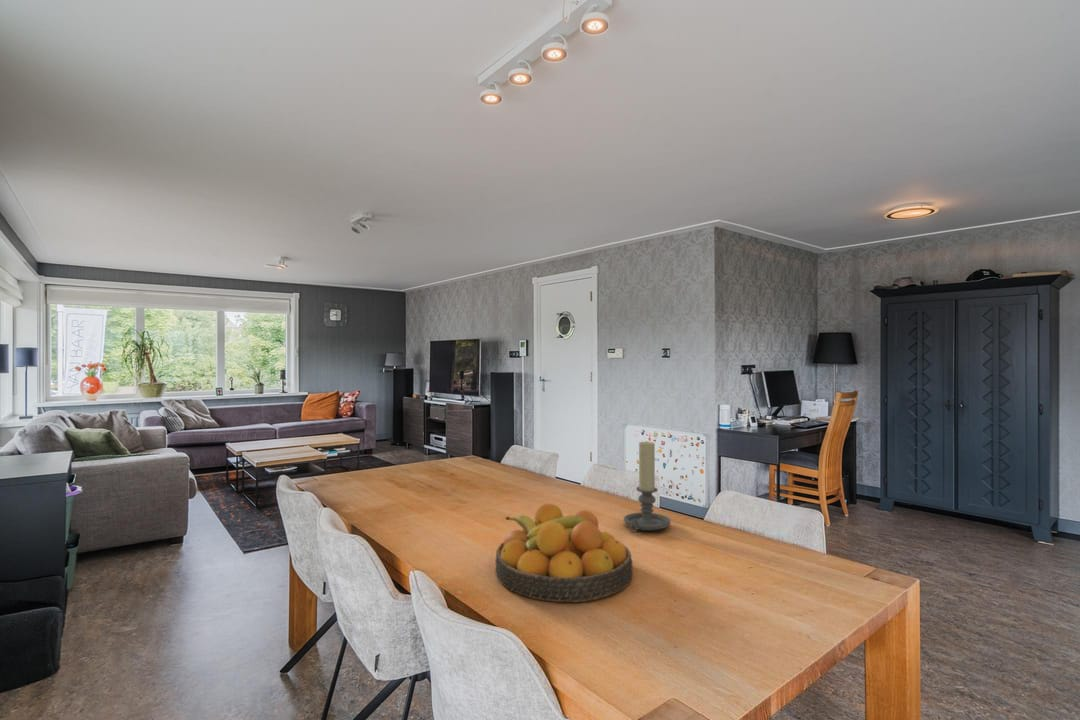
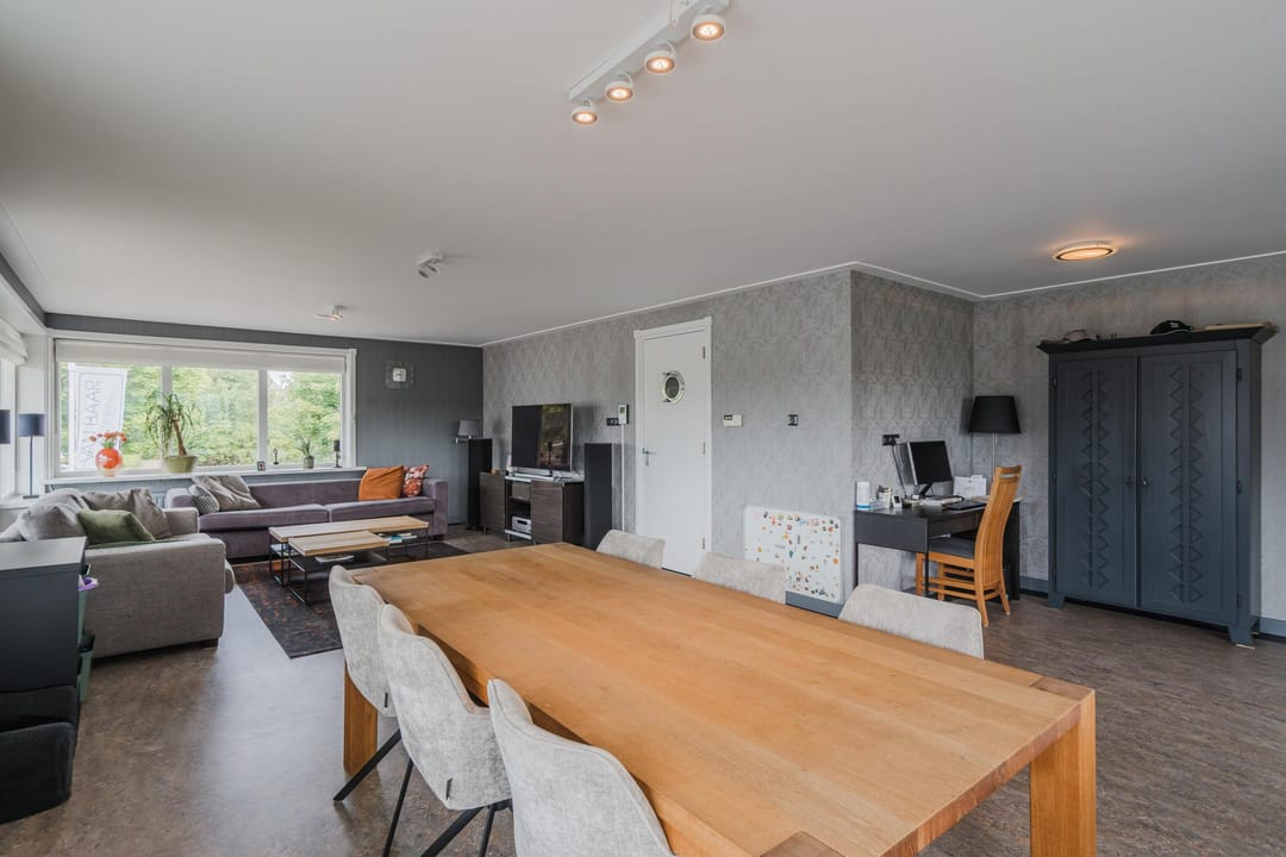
- fruit bowl (563, 542)
- candle holder (644, 484)
